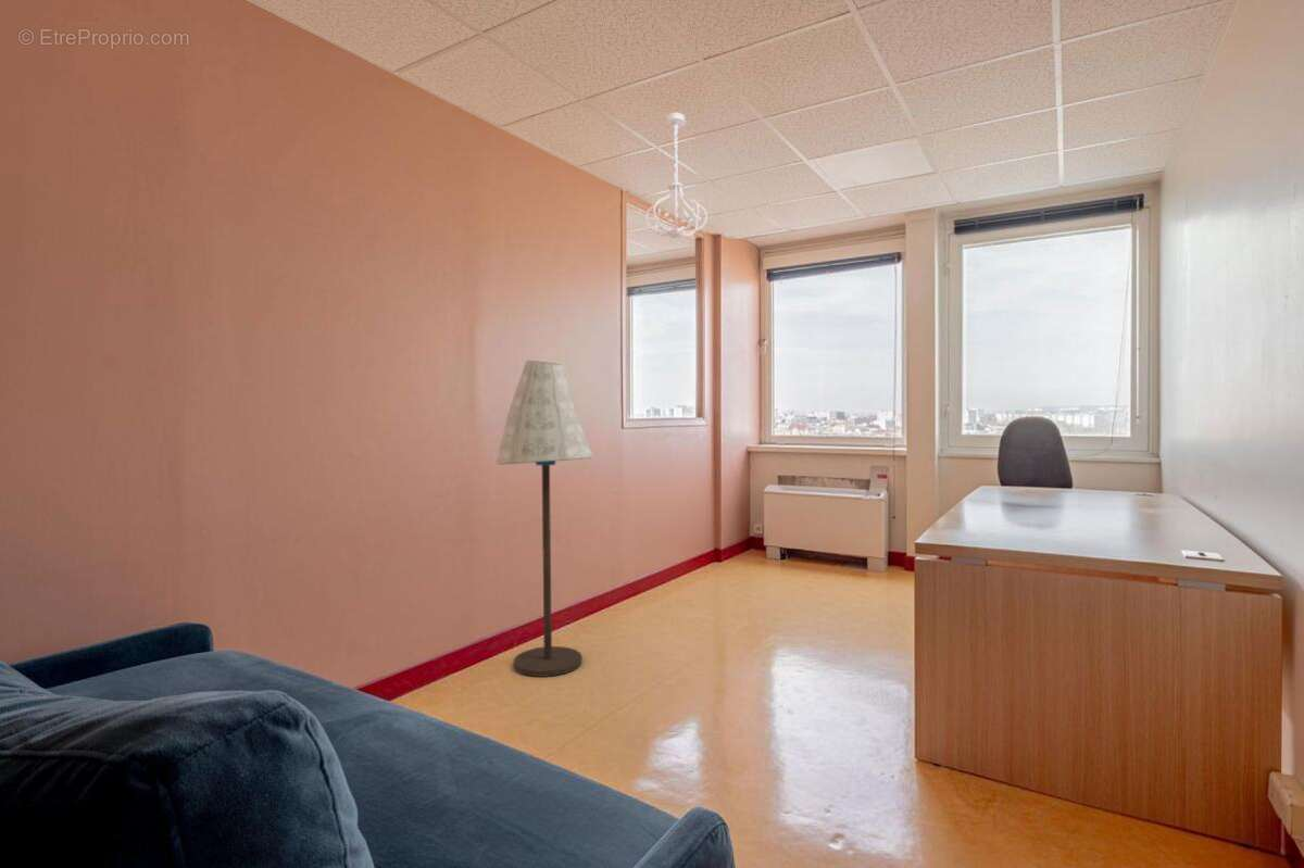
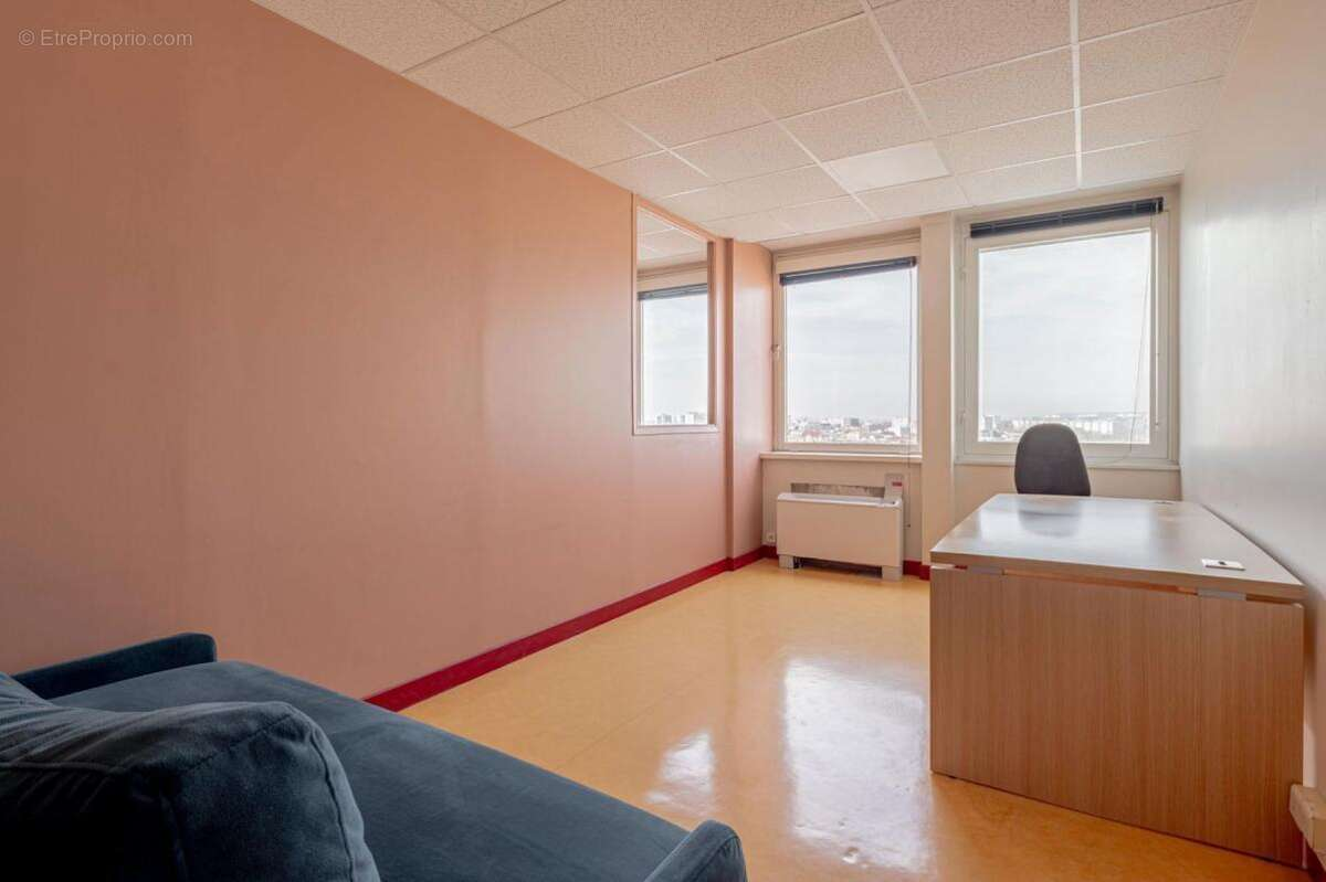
- ceiling light fixture (675, 178)
- floor lamp (546, 512)
